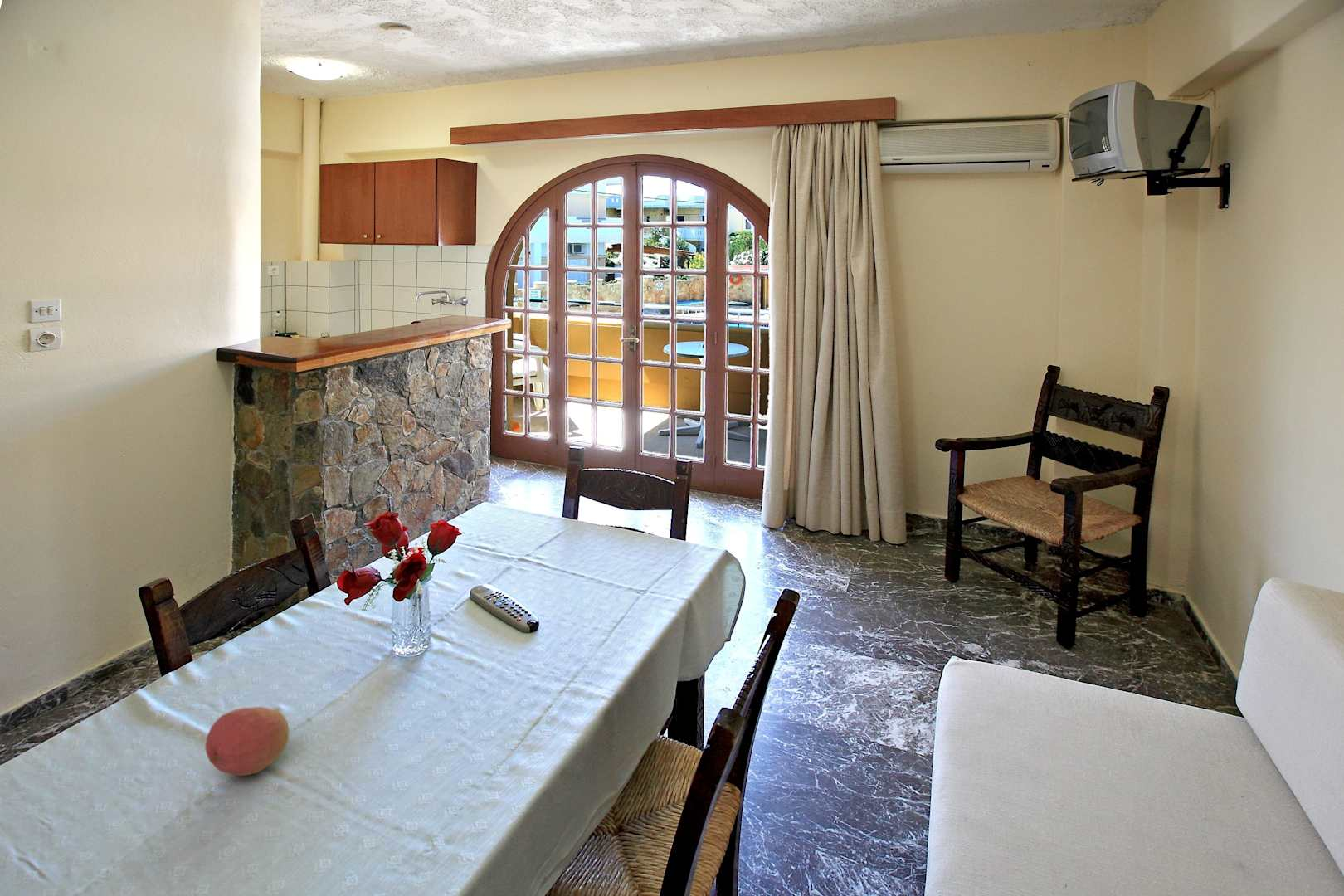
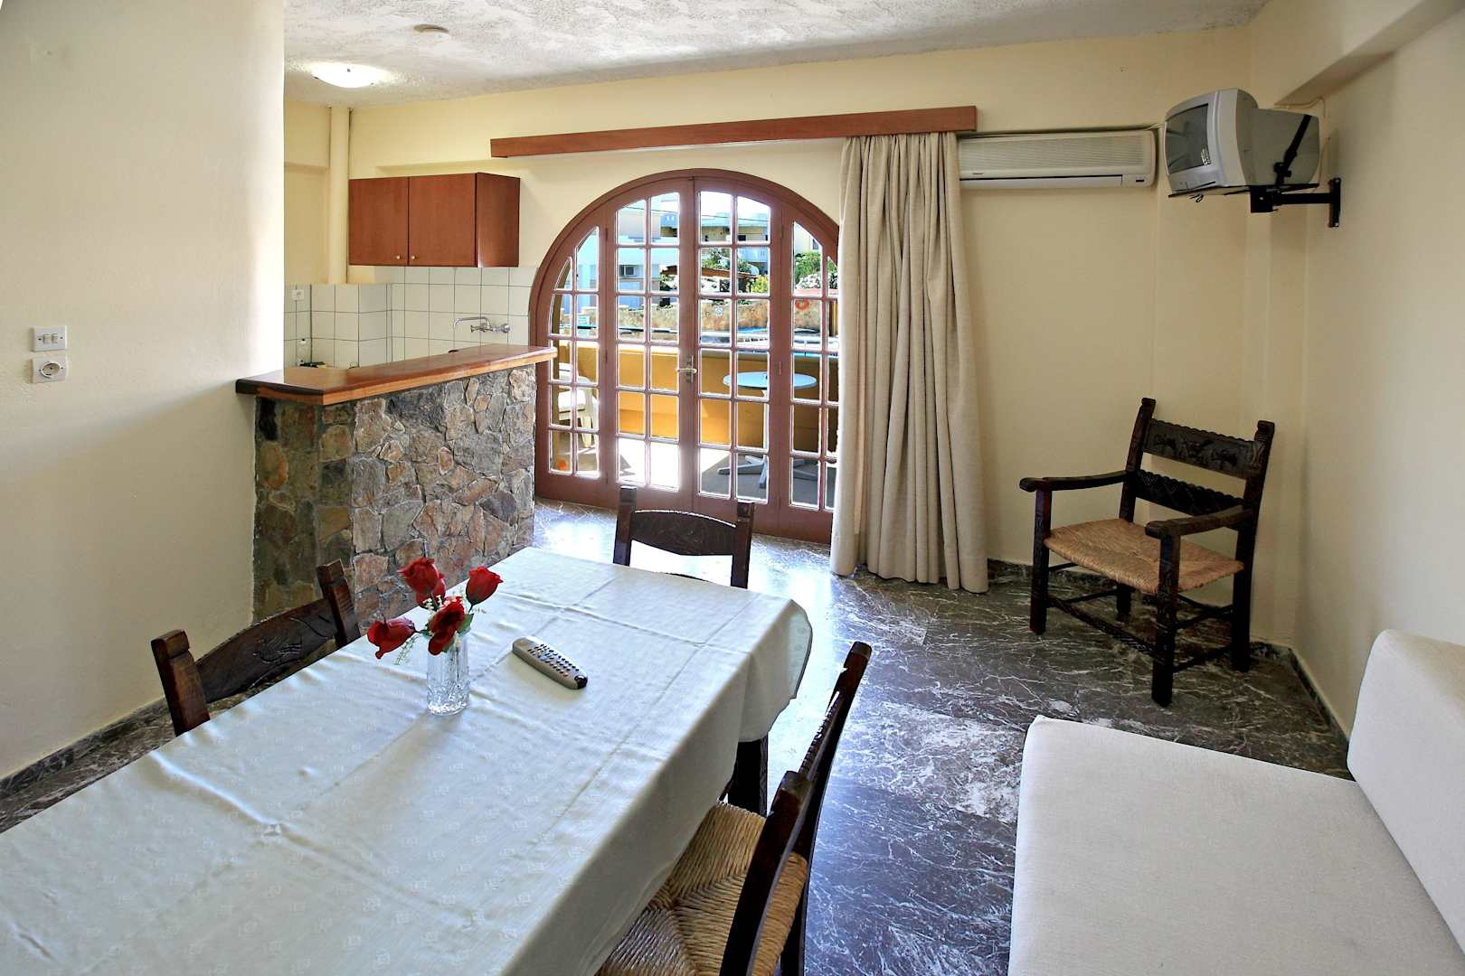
- fruit (248, 739)
